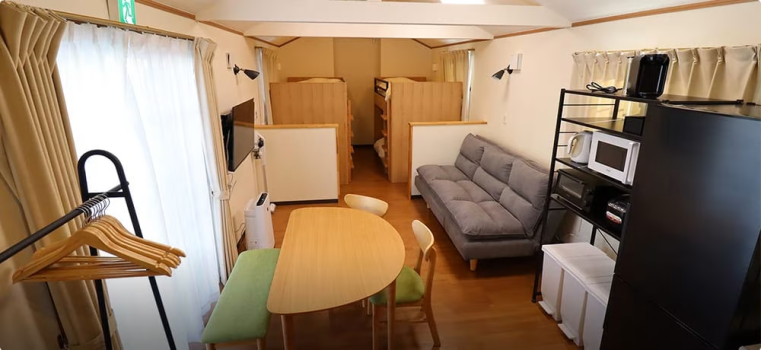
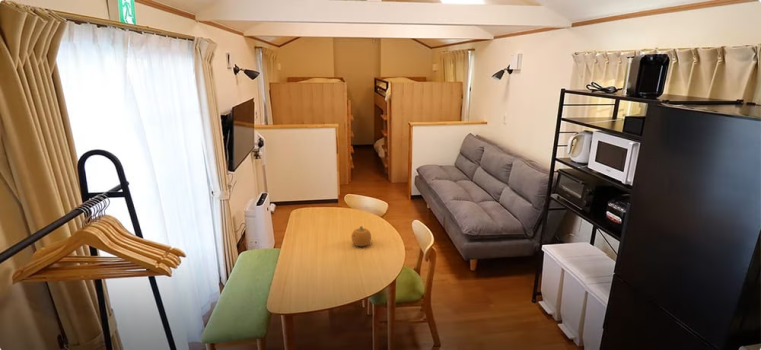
+ fruit (361, 235)
